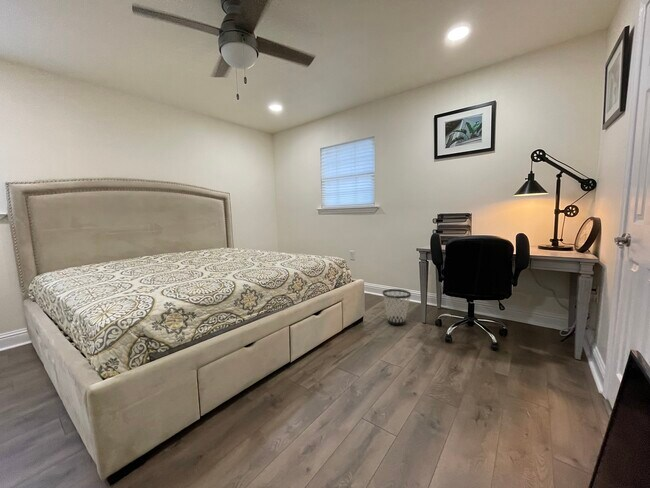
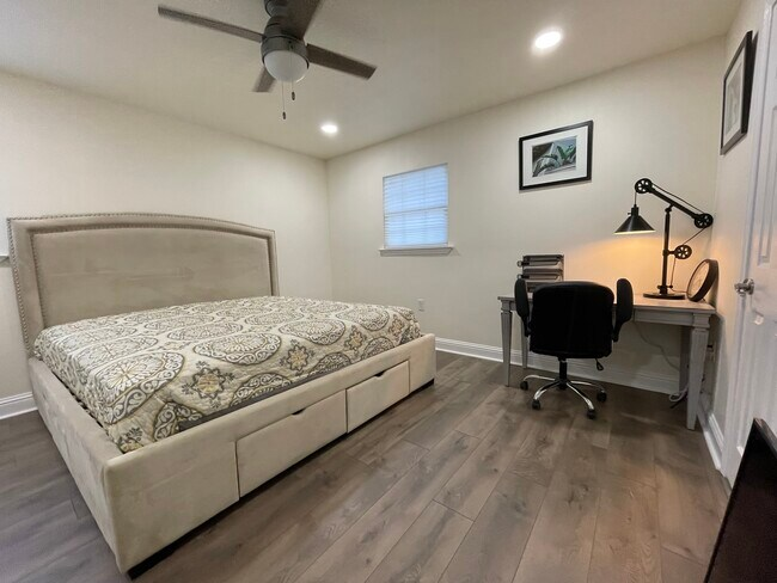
- wastebasket (395, 307)
